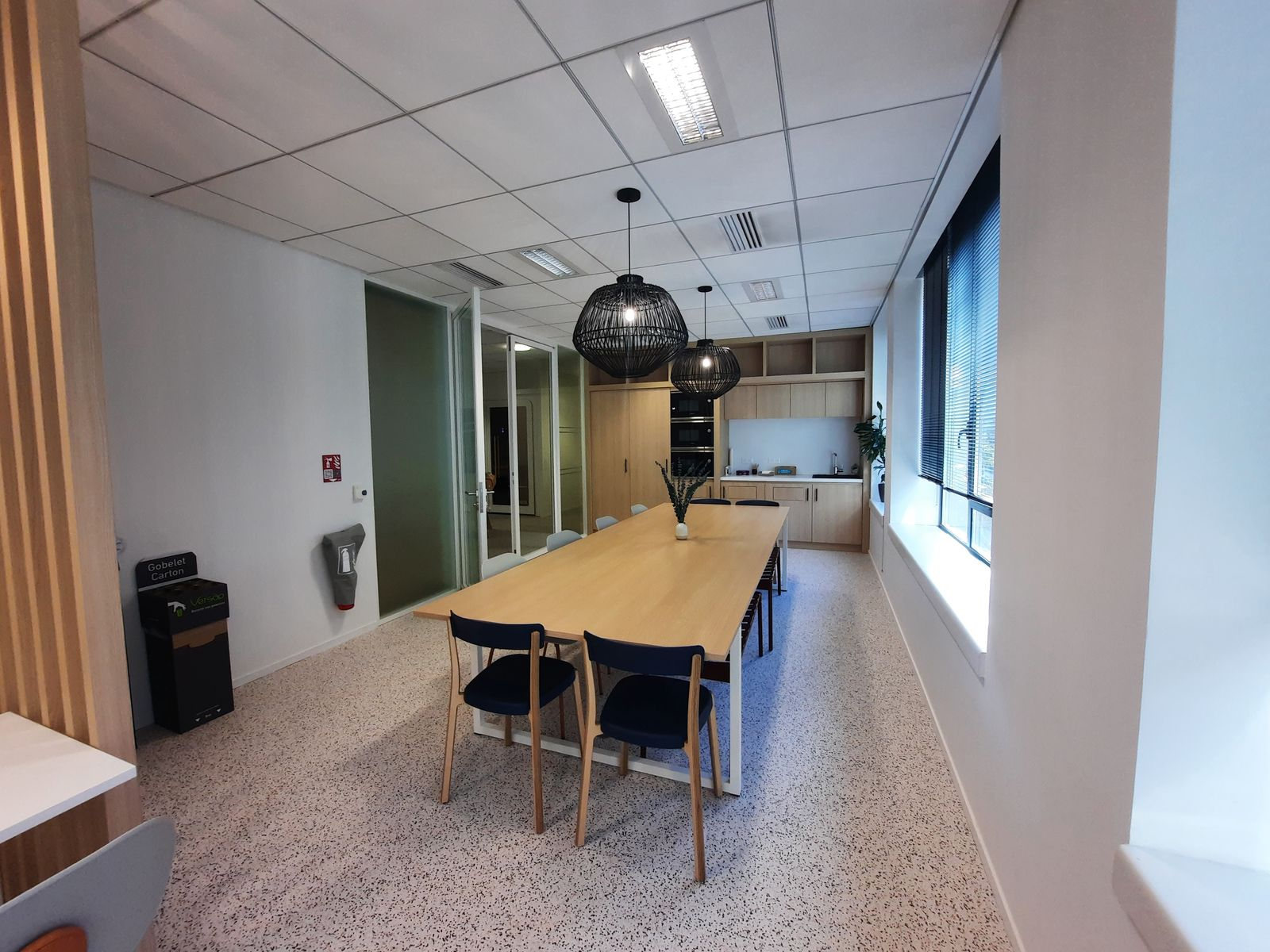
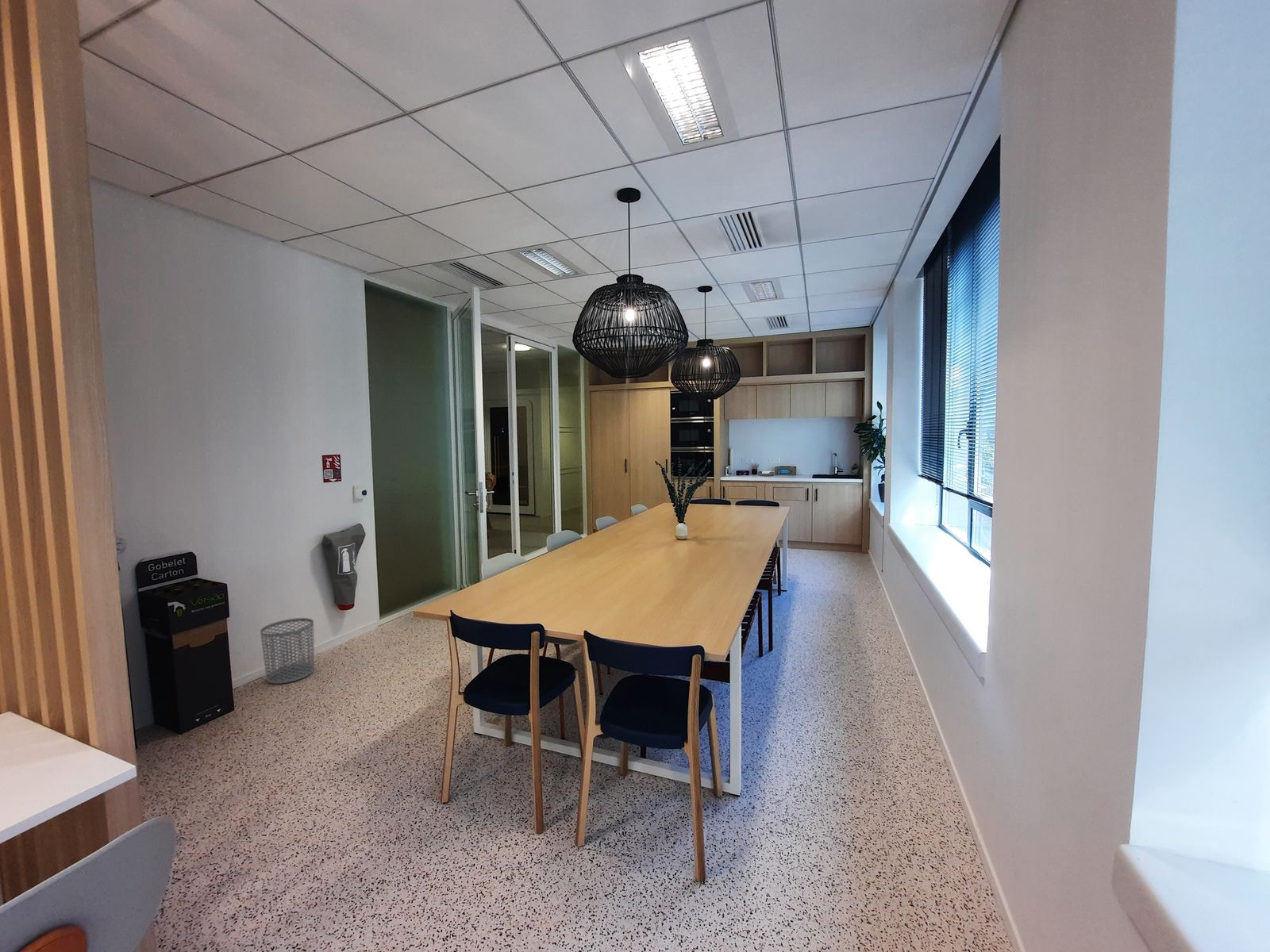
+ waste bin (290, 651)
